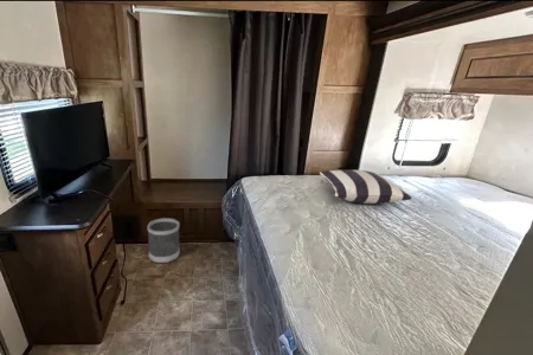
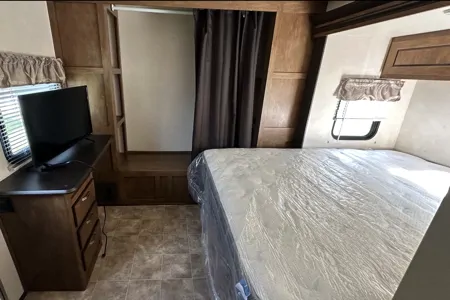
- wastebasket (163, 239)
- pillow (360, 185)
